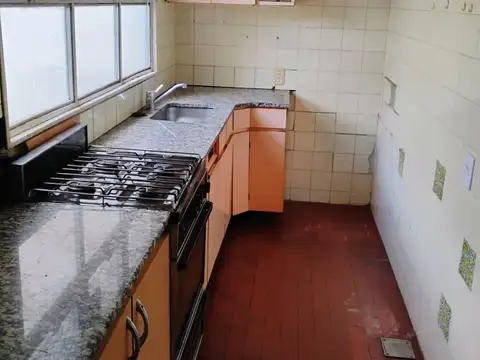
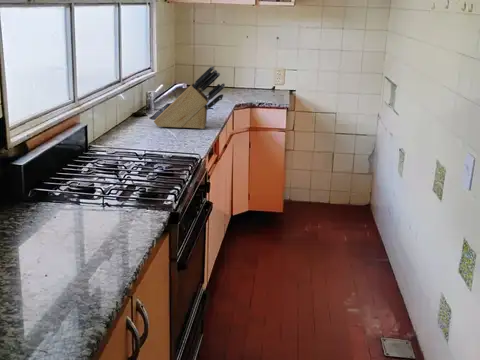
+ knife block (189, 96)
